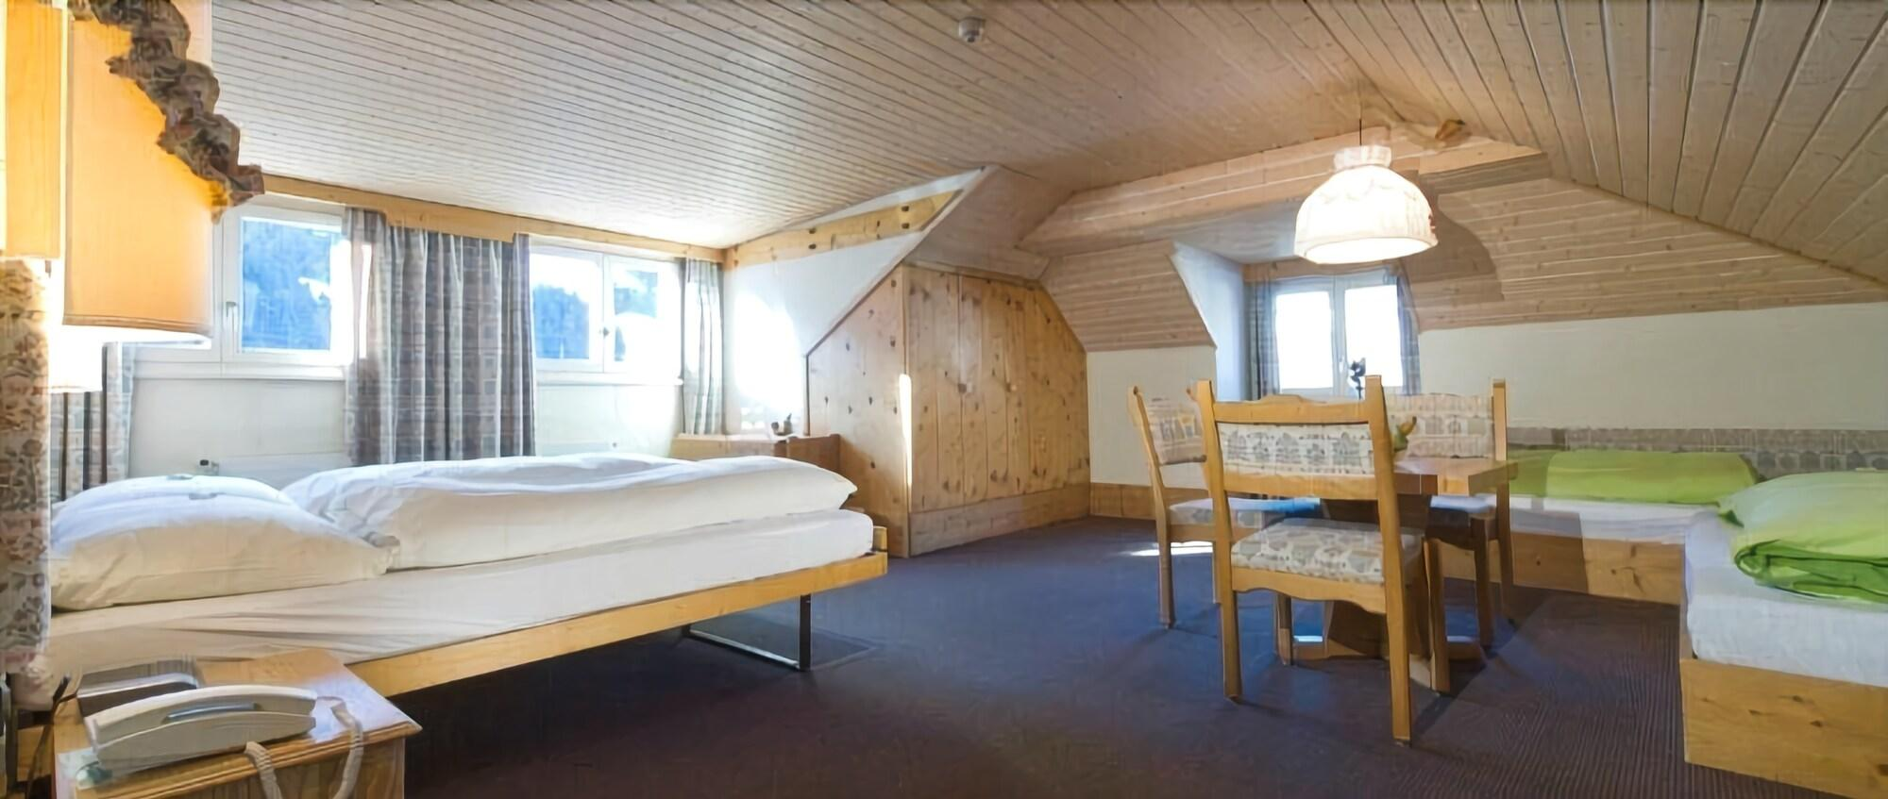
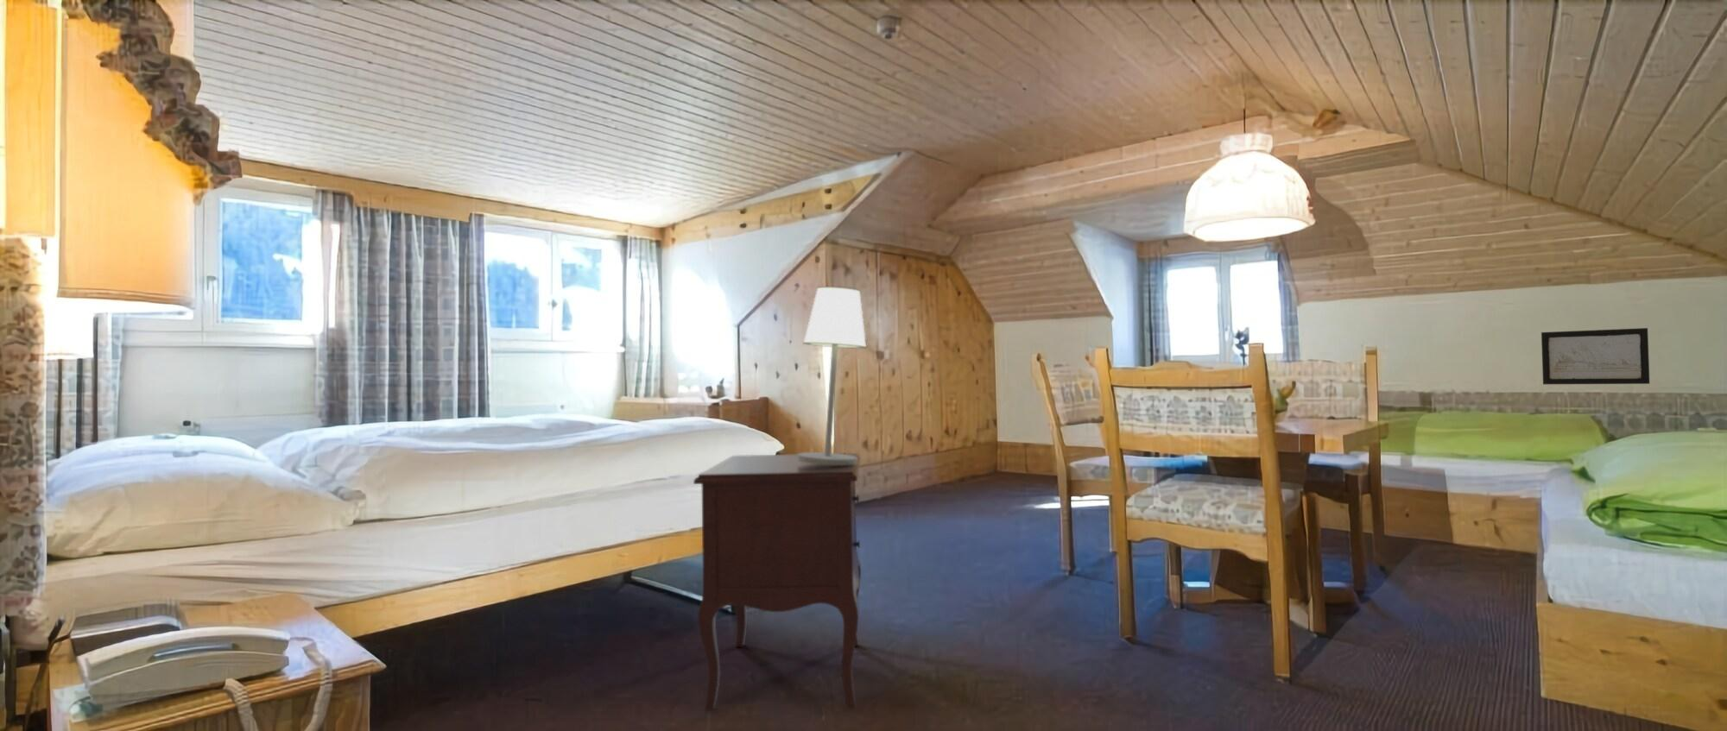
+ wall art (1593, 357)
+ table lamp (829, 377)
+ nightstand (788, 567)
